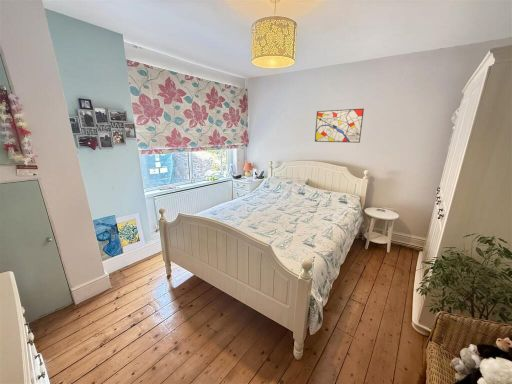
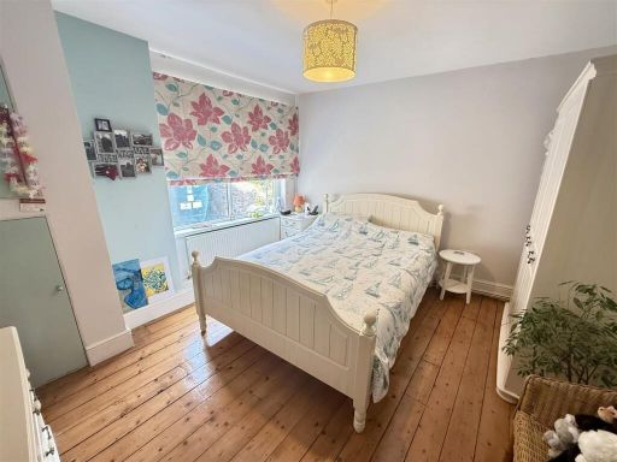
- wall art (337, 126)
